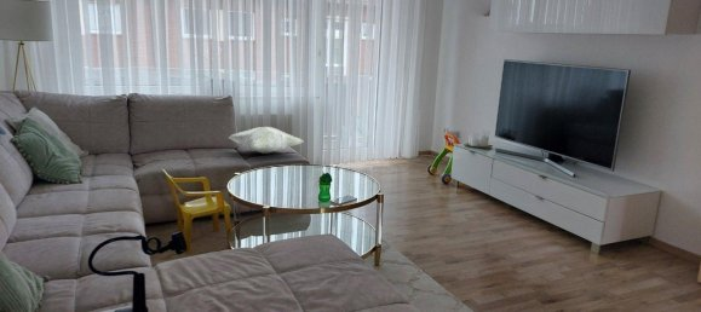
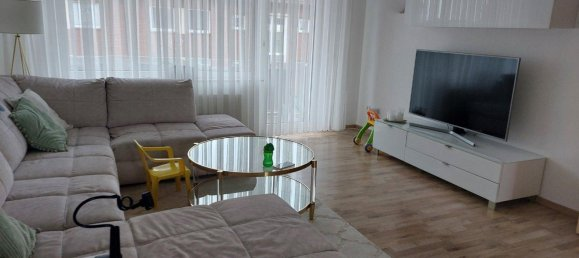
- decorative pillow (265, 139)
